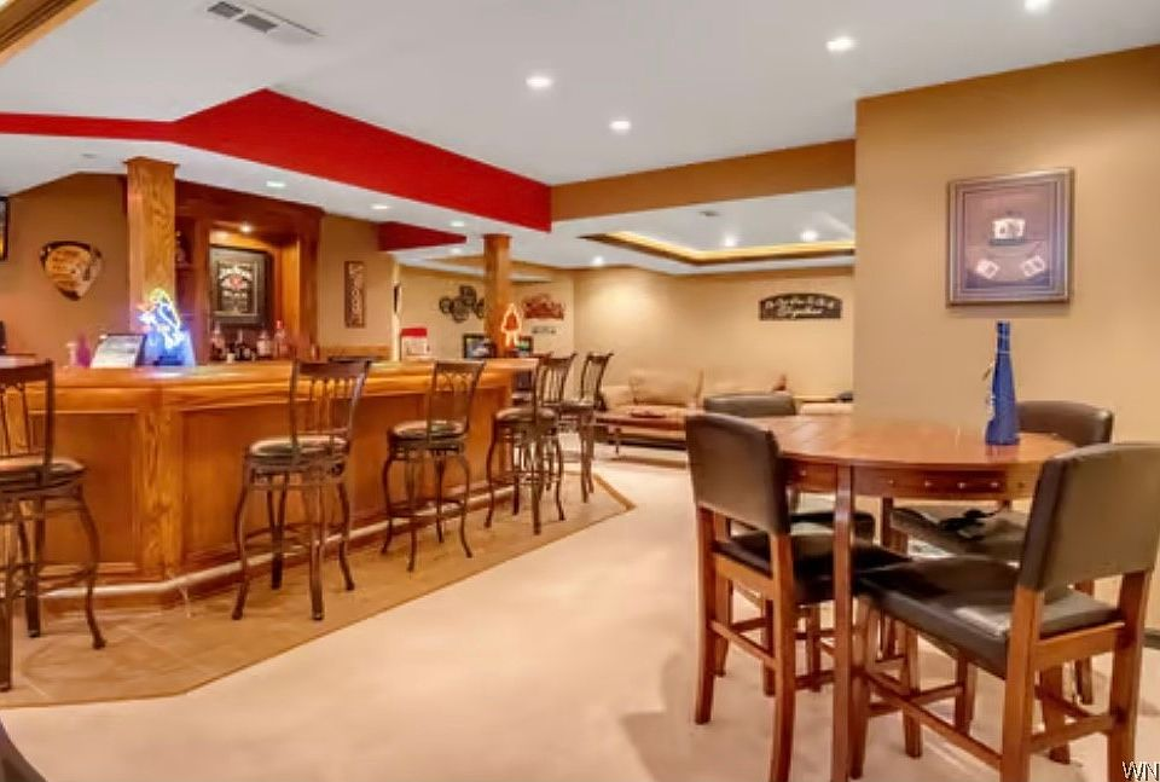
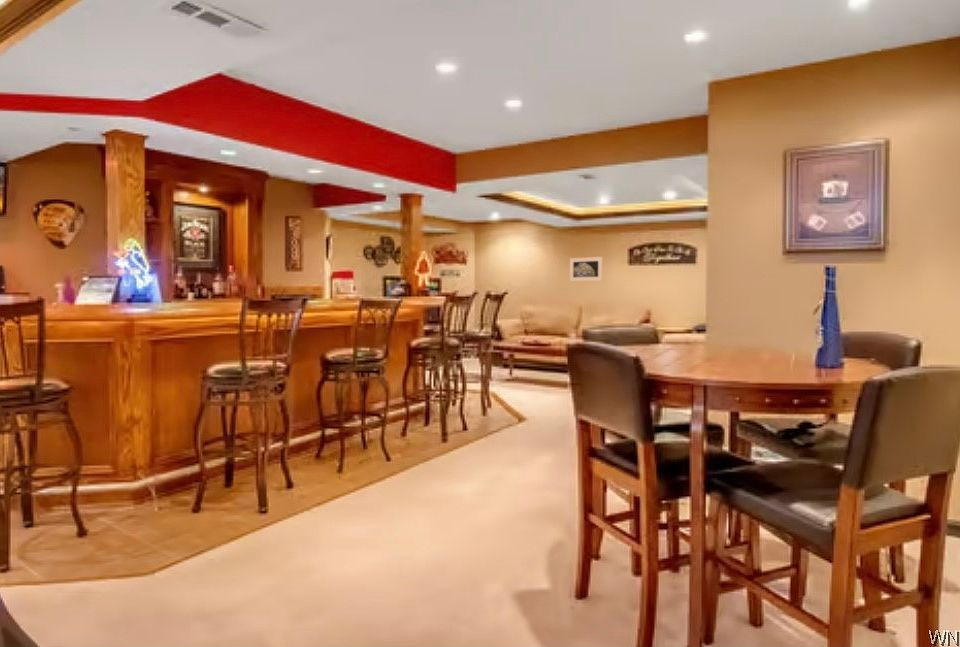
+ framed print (585, 269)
